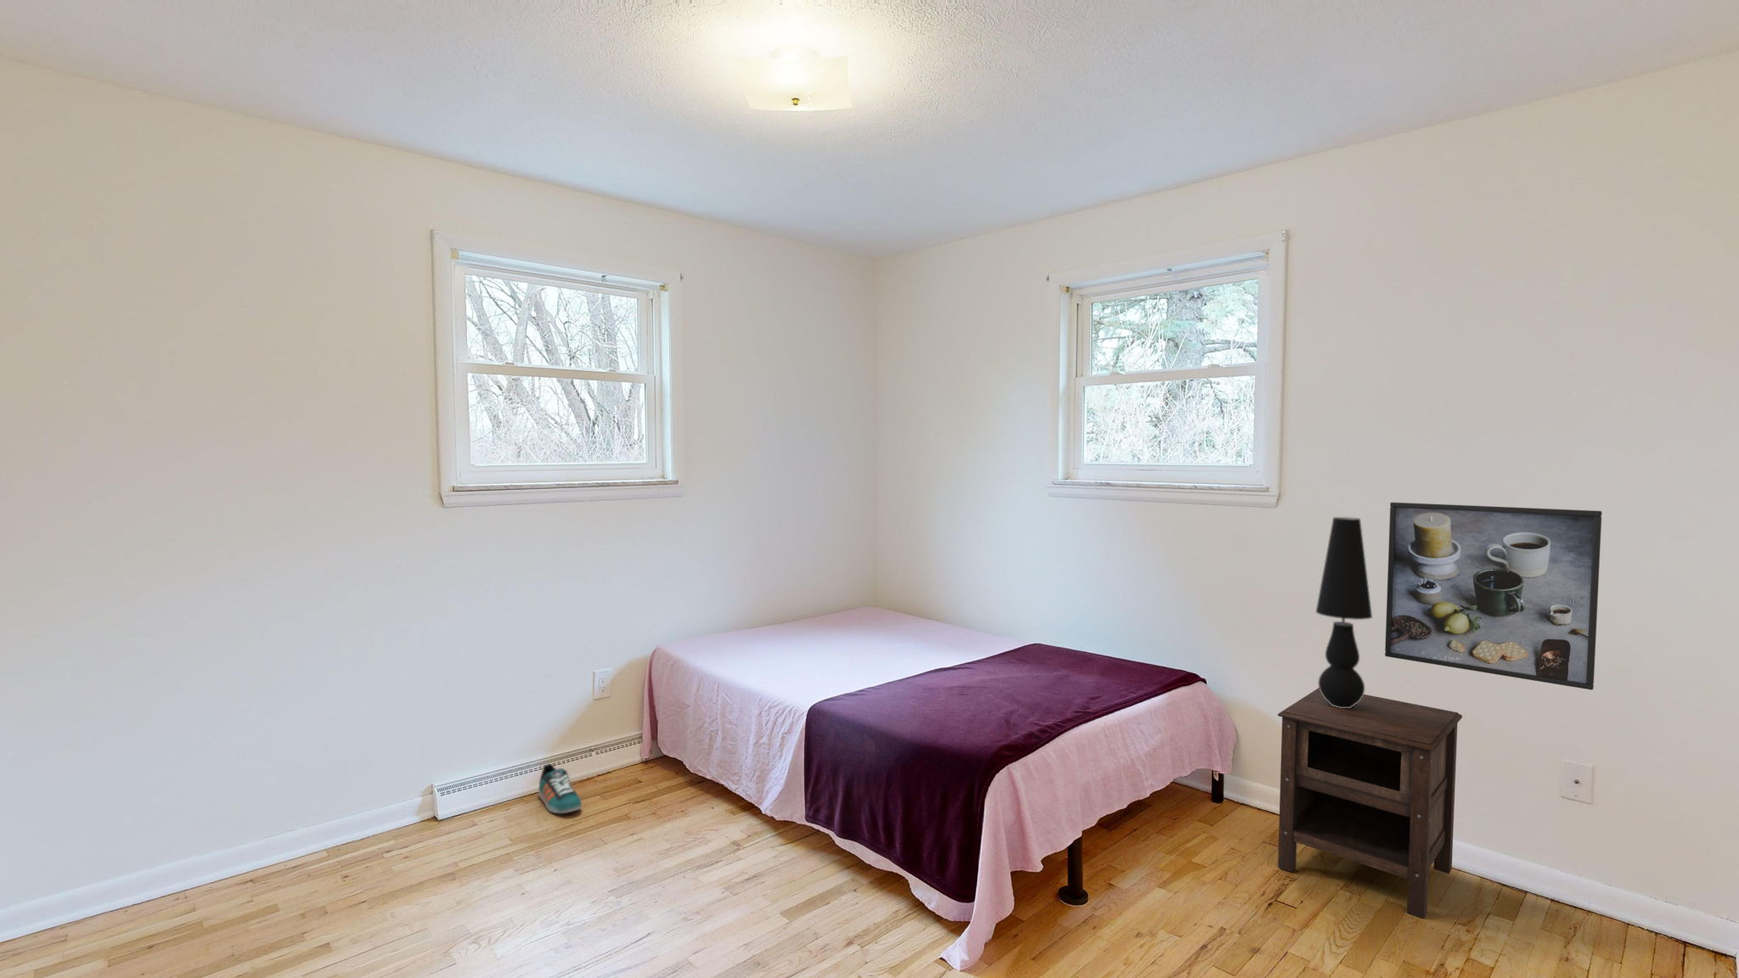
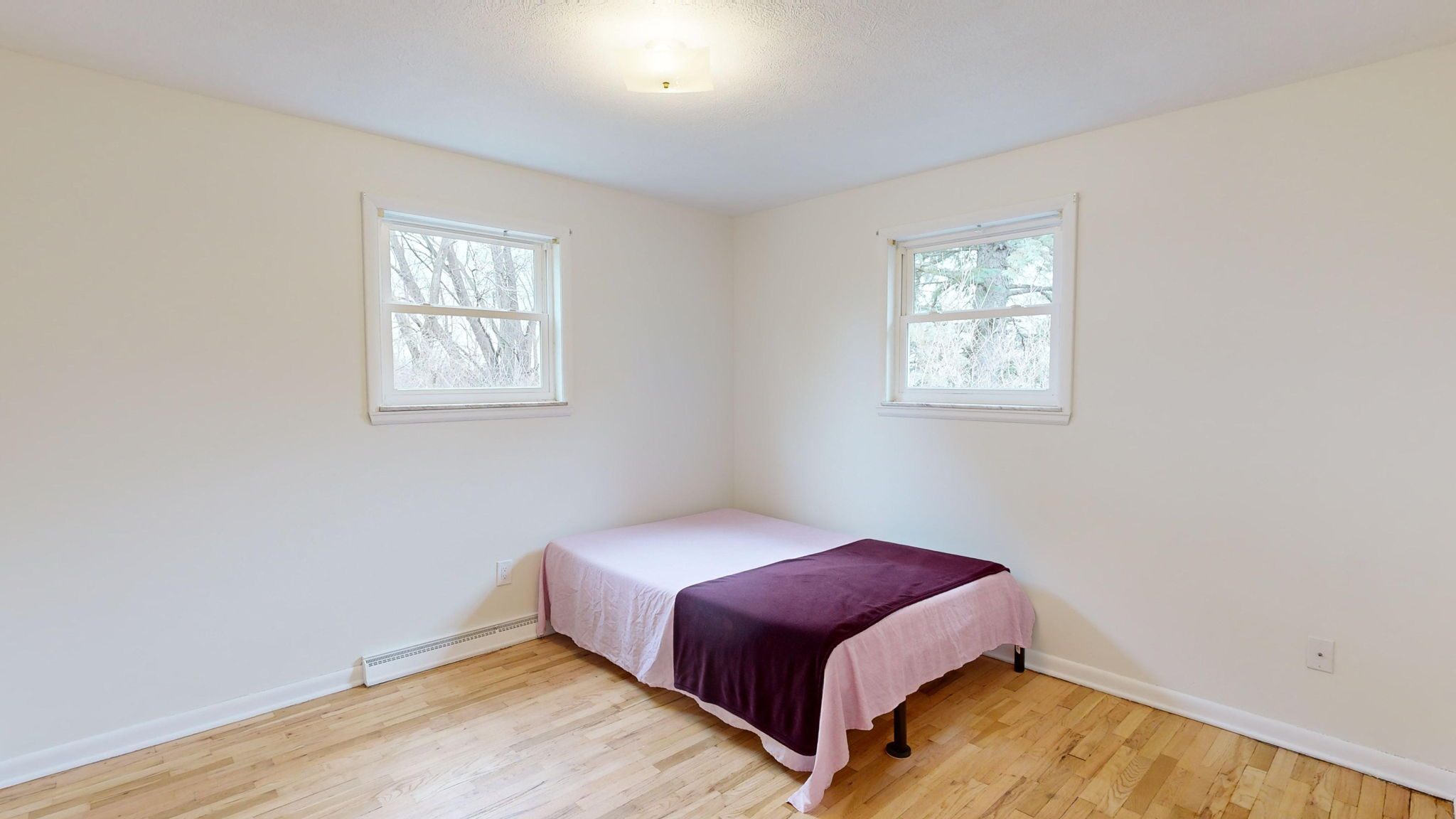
- nightstand (1368, 791)
- table lamp (1344, 611)
- sneaker (557, 788)
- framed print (1485, 589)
